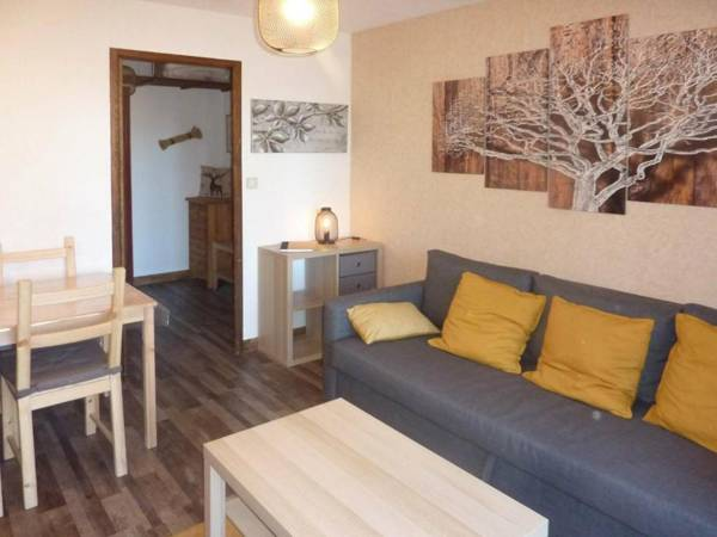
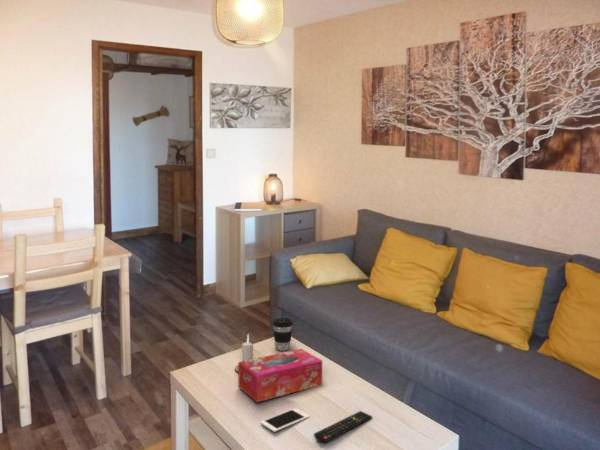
+ candle (247, 350)
+ remote control (343, 426)
+ coffee cup (282, 334)
+ cell phone (285, 419)
+ tissue box (280, 373)
